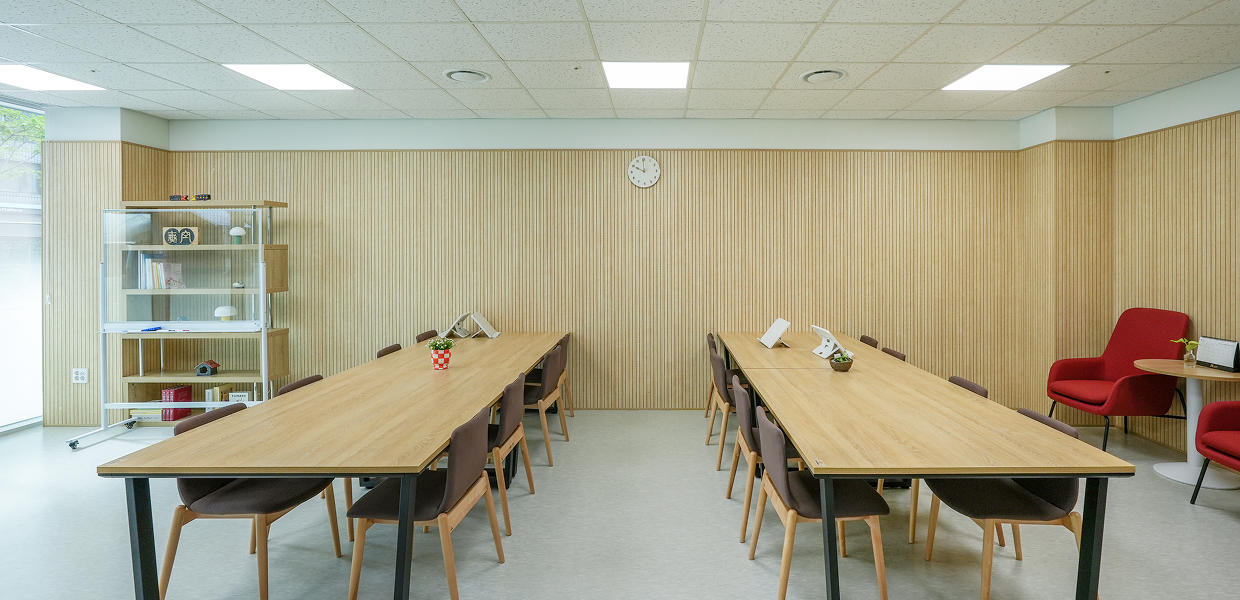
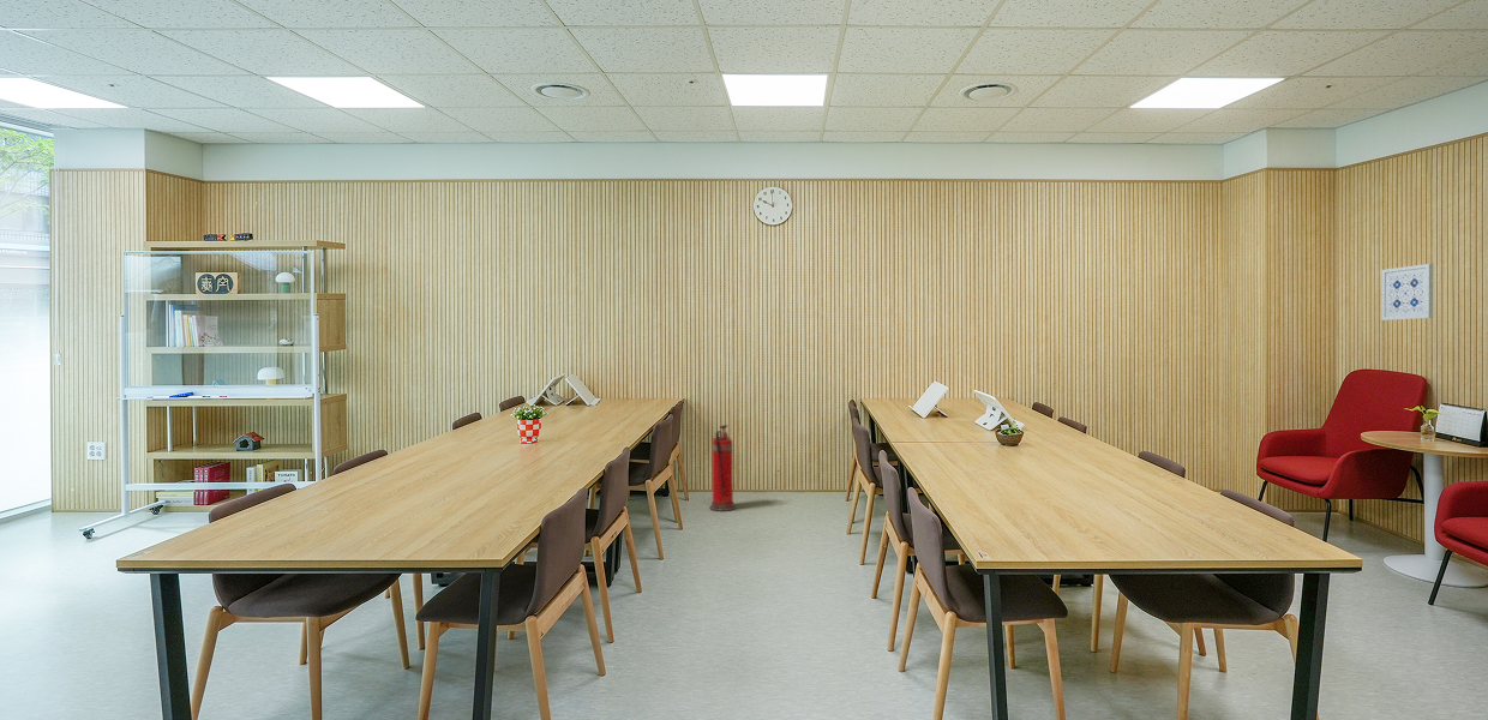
+ wall art (1406, 293)
+ fire extinguisher (722, 466)
